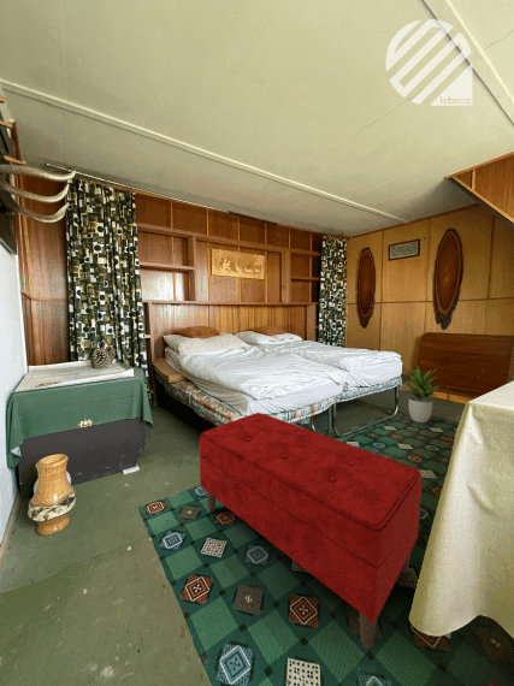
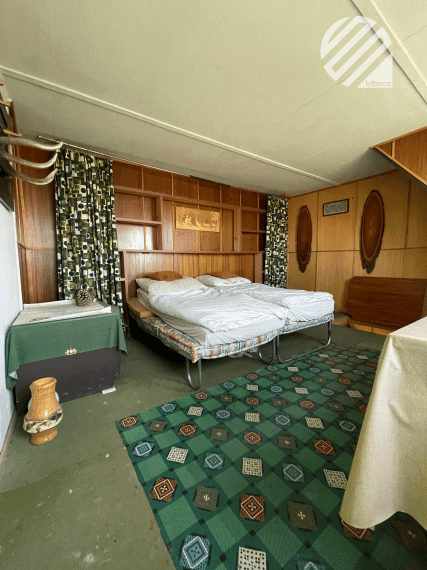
- potted plant (421, 392)
- bench (294, 492)
